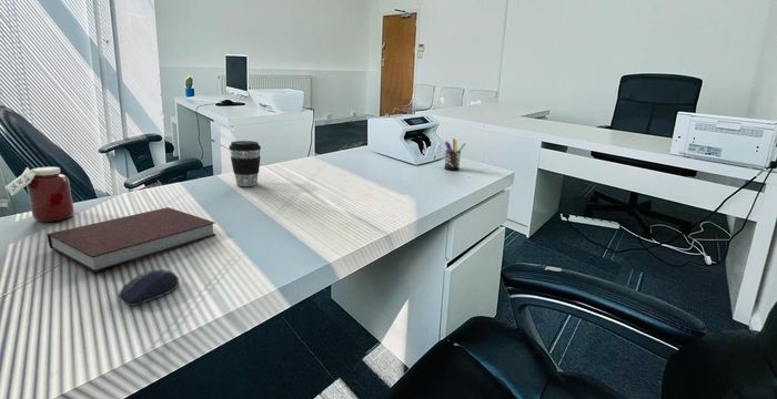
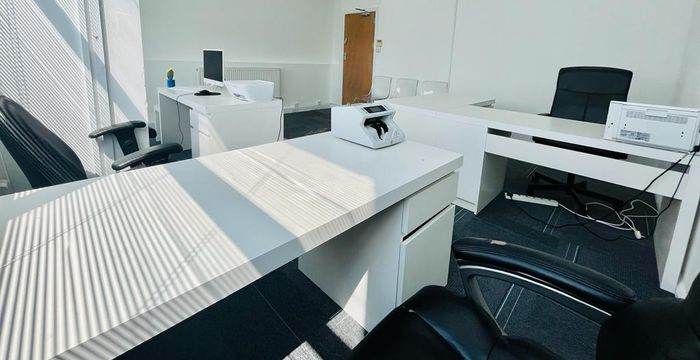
- coffee cup (245, 163)
- jar (41, 194)
- pen holder (454, 153)
- notebook (137, 234)
- computer mouse (149, 283)
